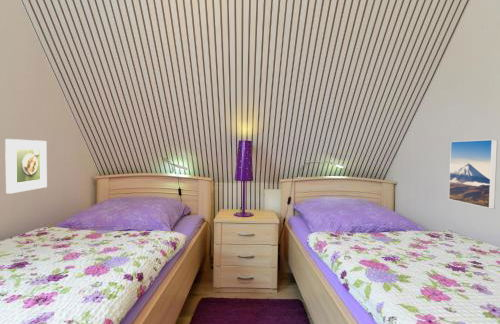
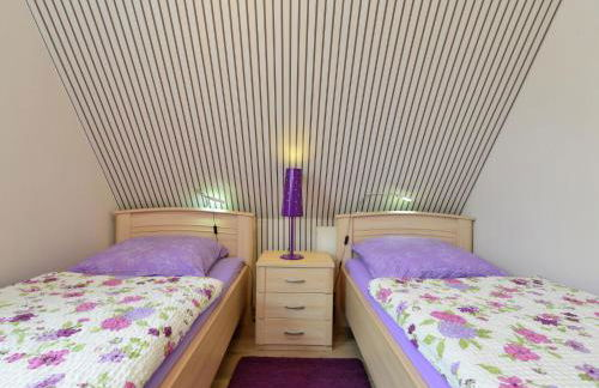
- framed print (470, 172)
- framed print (28, 165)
